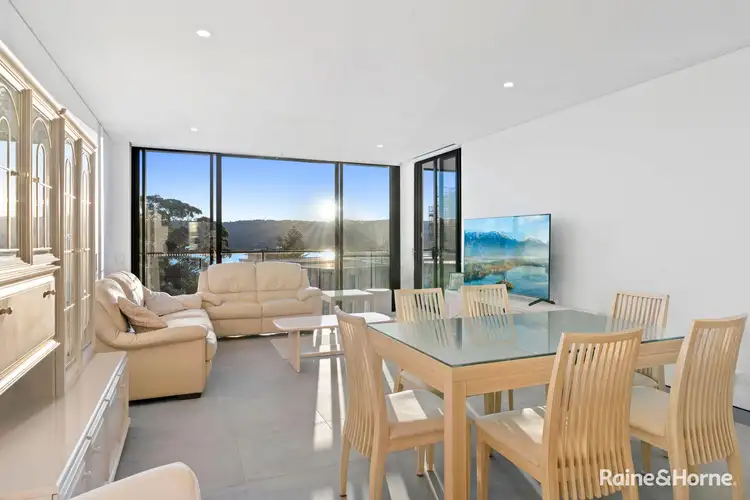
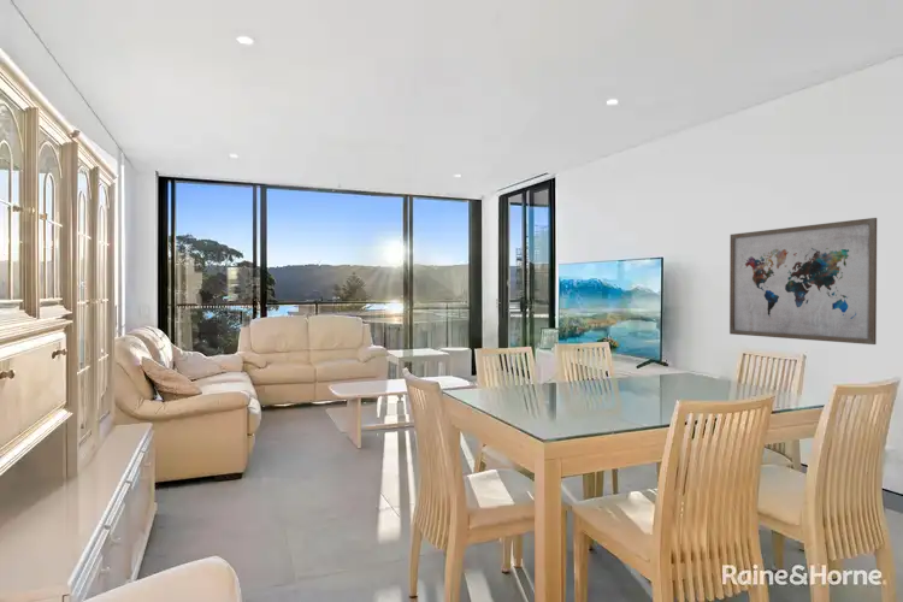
+ wall art (793, 283)
